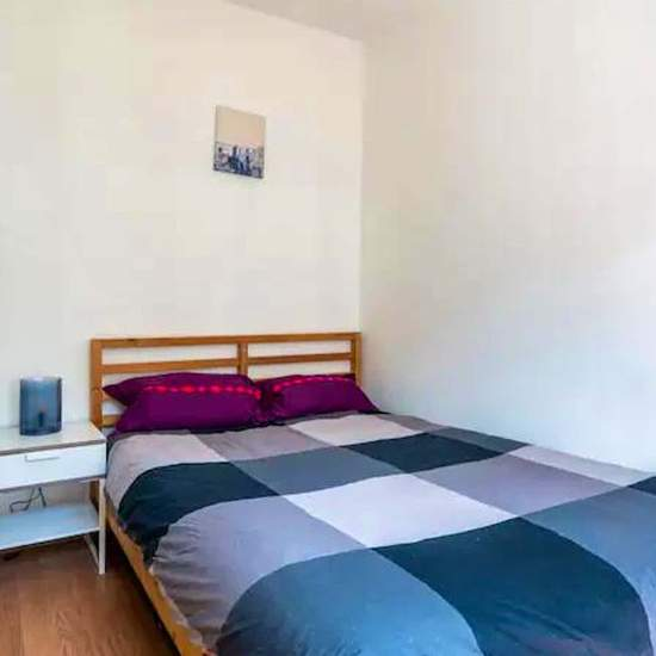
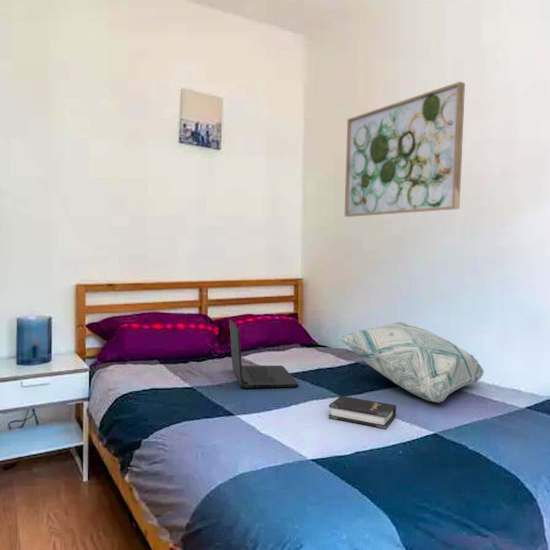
+ decorative pillow (412, 358)
+ wall art (395, 158)
+ laptop (262, 366)
+ hardback book (362, 410)
